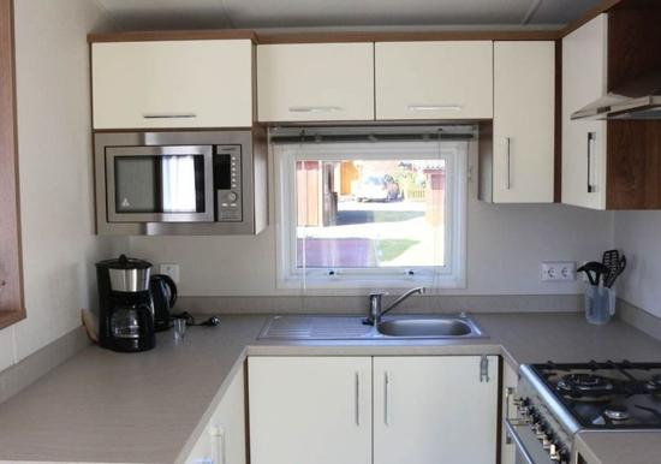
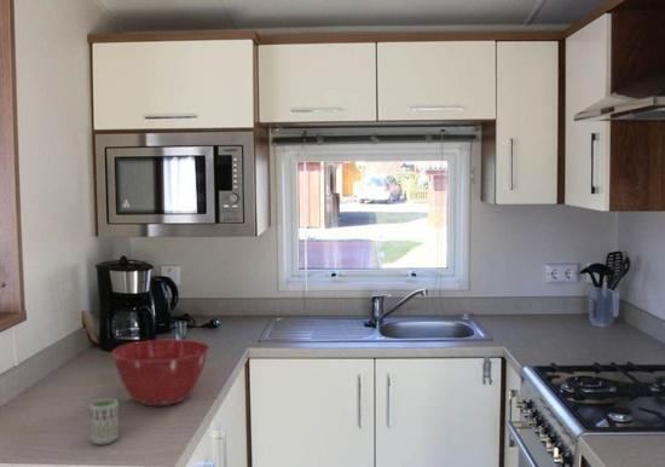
+ mixing bowl (162, 373)
+ cup (104, 421)
